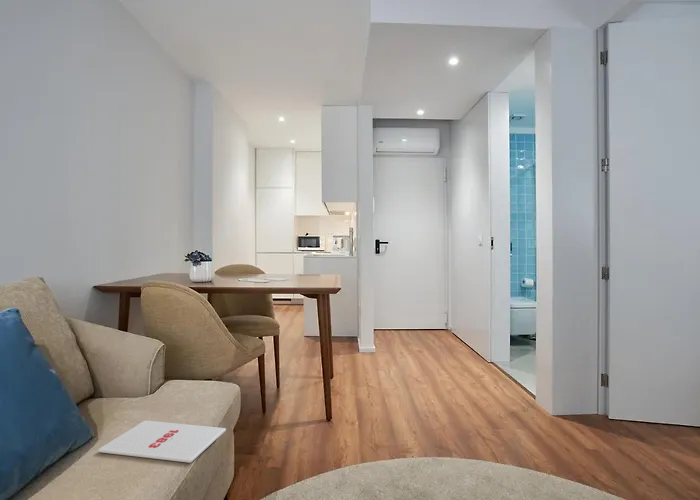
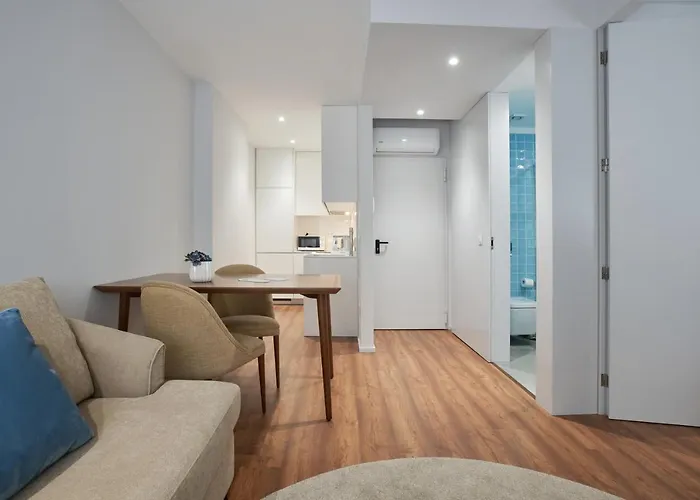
- magazine (165, 439)
